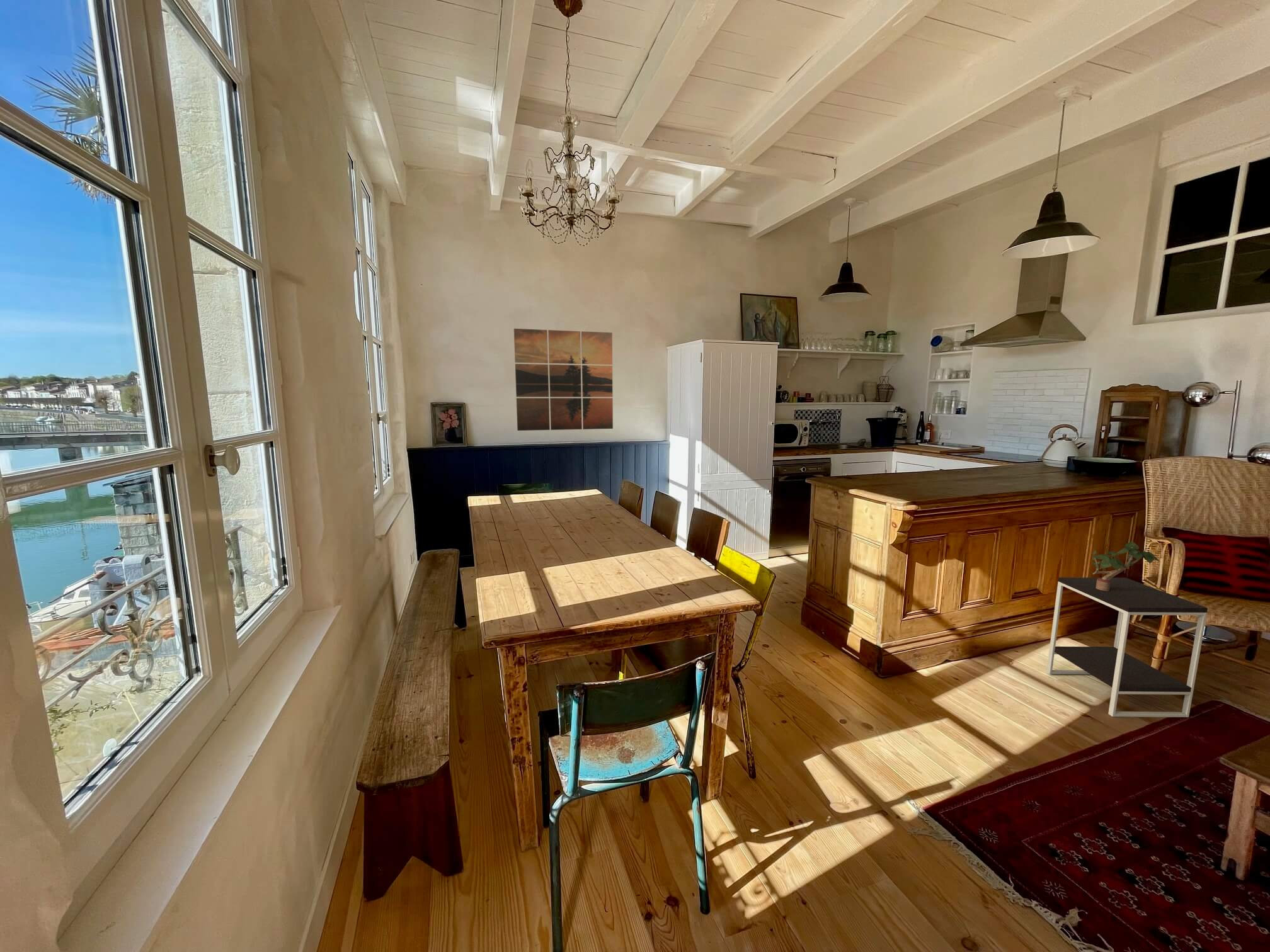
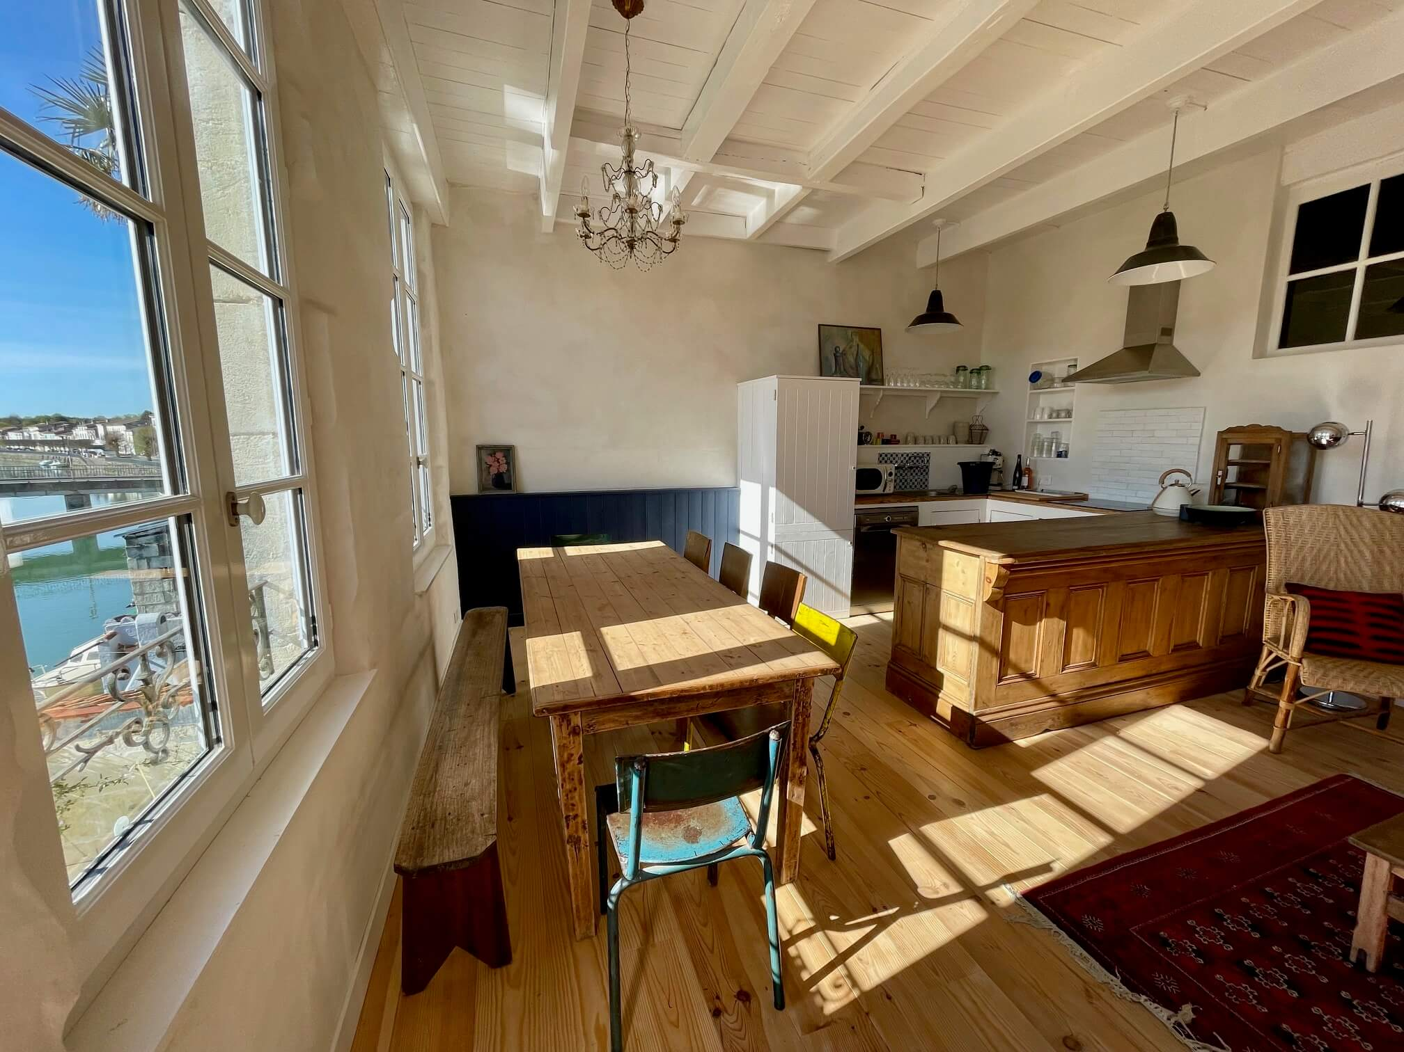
- side table (1119, 643)
- potted plant (1126, 567)
- wall art (565, 380)
